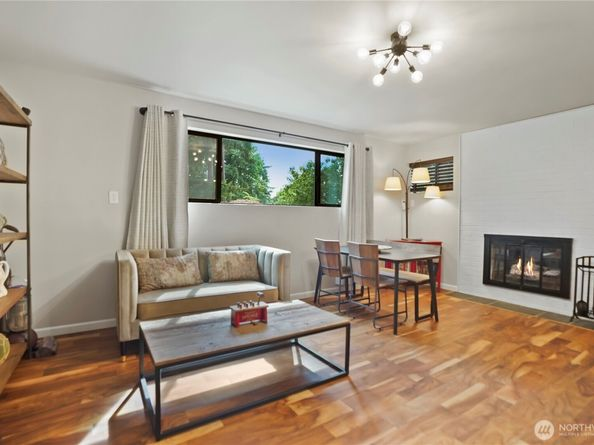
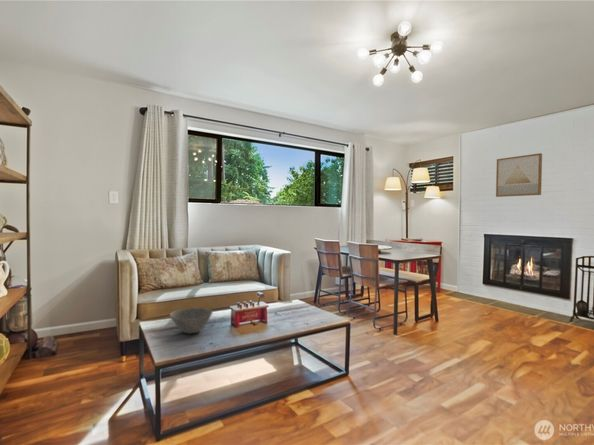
+ bowl (191, 321)
+ wall art (517, 176)
